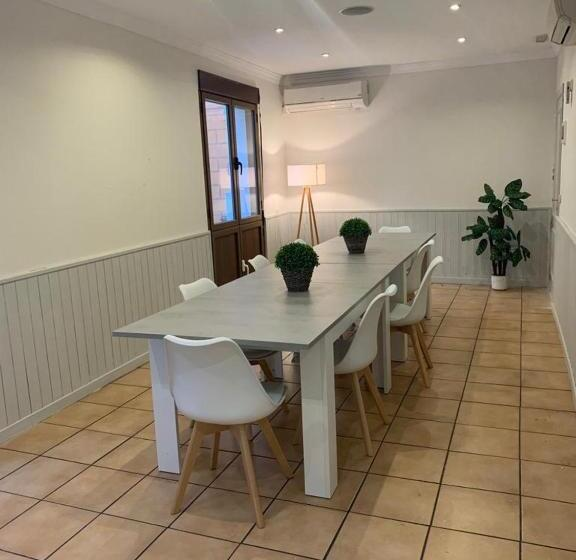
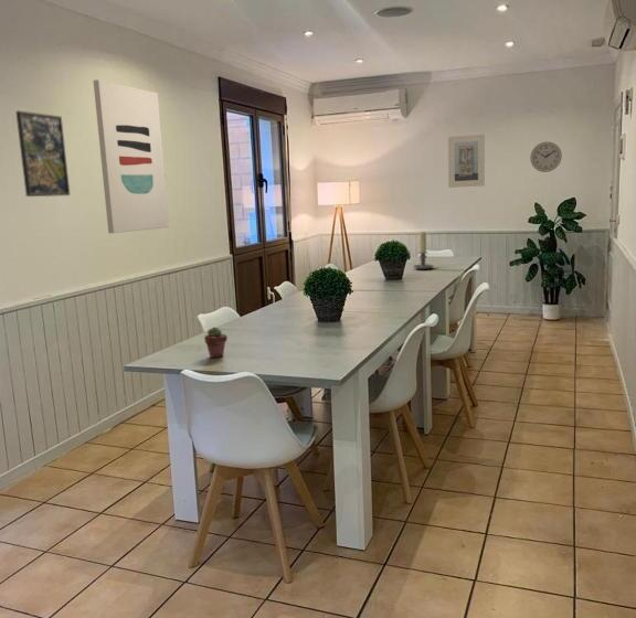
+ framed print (44, 154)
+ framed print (466, 161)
+ wall art (134, 159)
+ wall clock (545, 157)
+ potted succulent (215, 341)
+ candle holder (423, 249)
